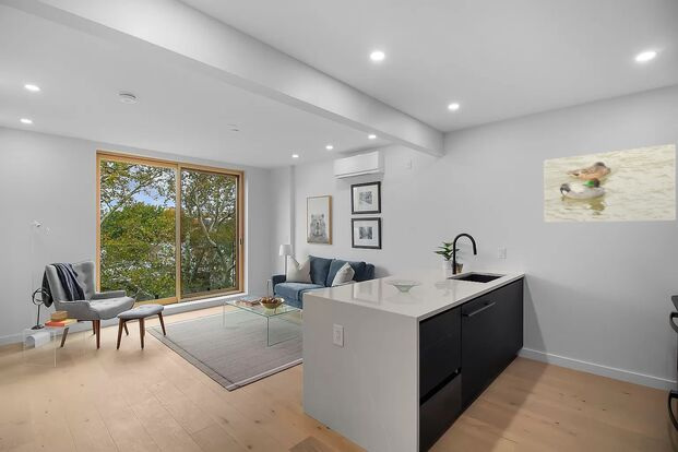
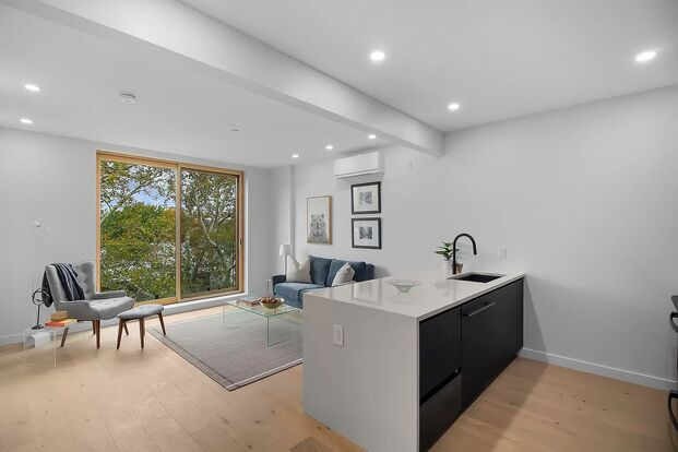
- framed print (603, 187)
